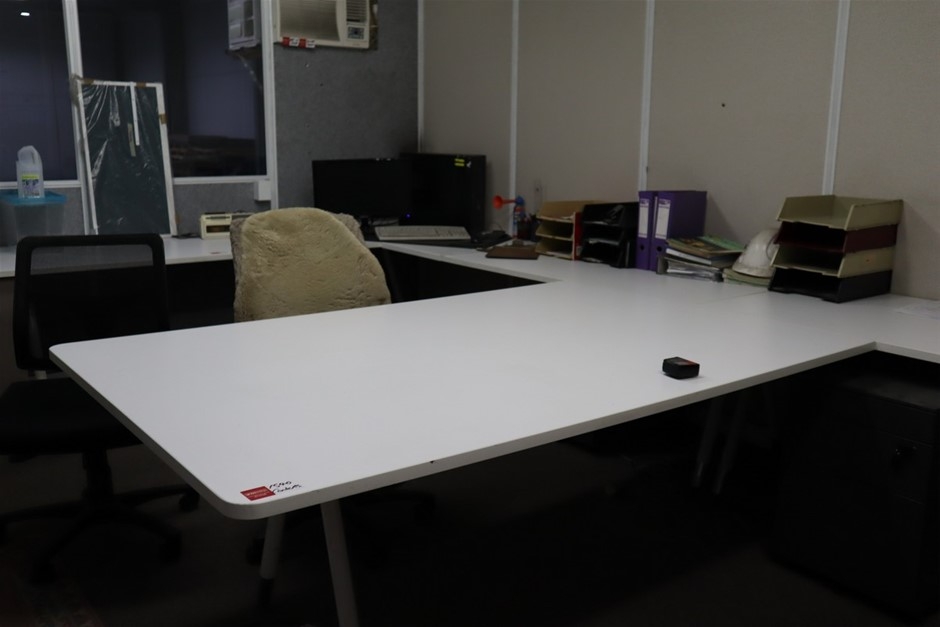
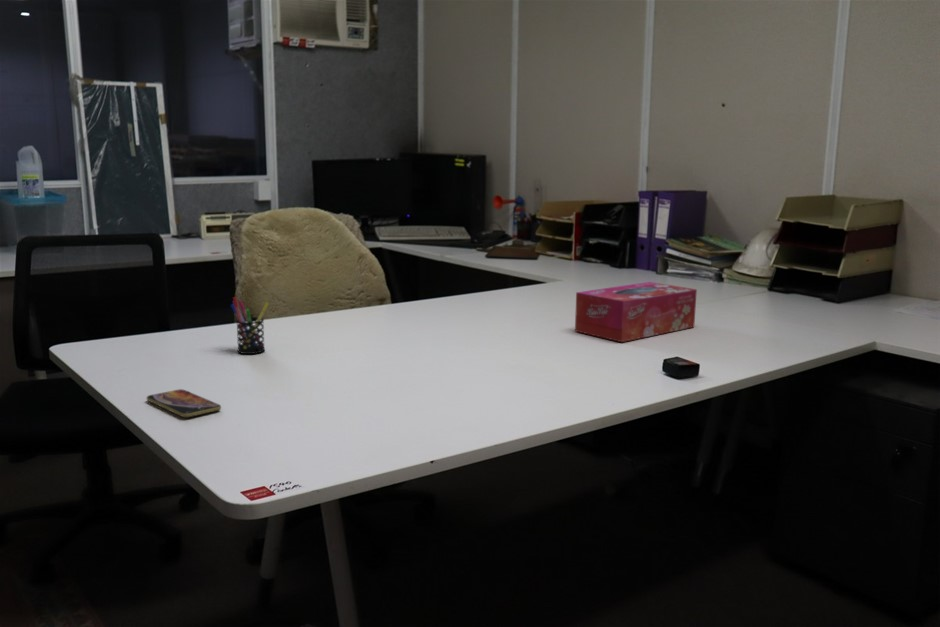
+ smartphone (183, 402)
+ pen holder (248, 324)
+ tissue box (636, 310)
